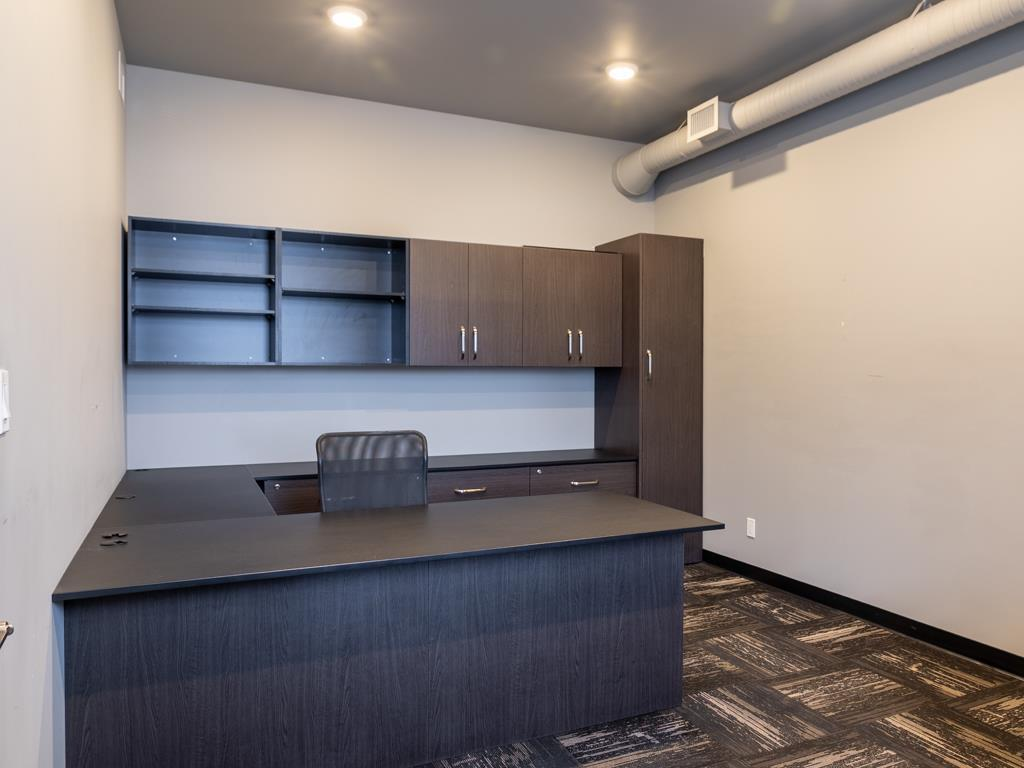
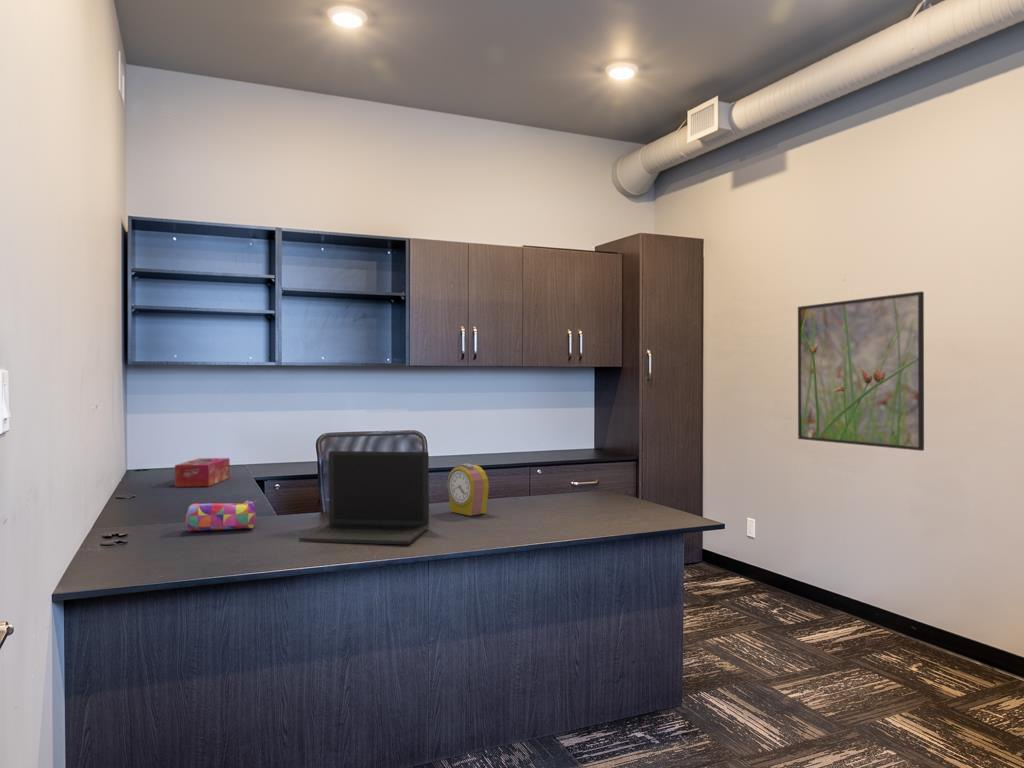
+ laptop (366, 494)
+ alarm clock (467, 488)
+ pencil case (222, 515)
+ tissue box (203, 471)
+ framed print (855, 372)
